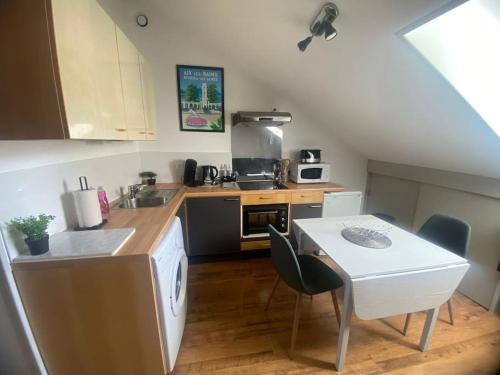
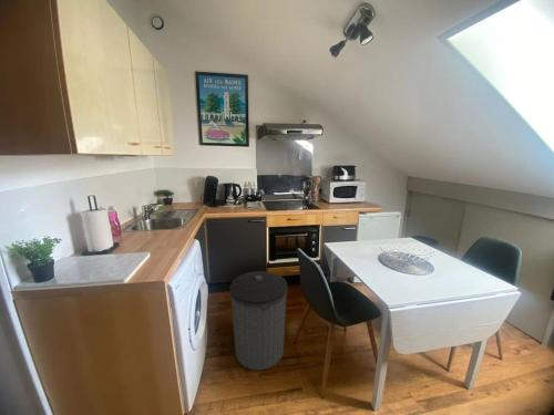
+ trash can (259, 314)
